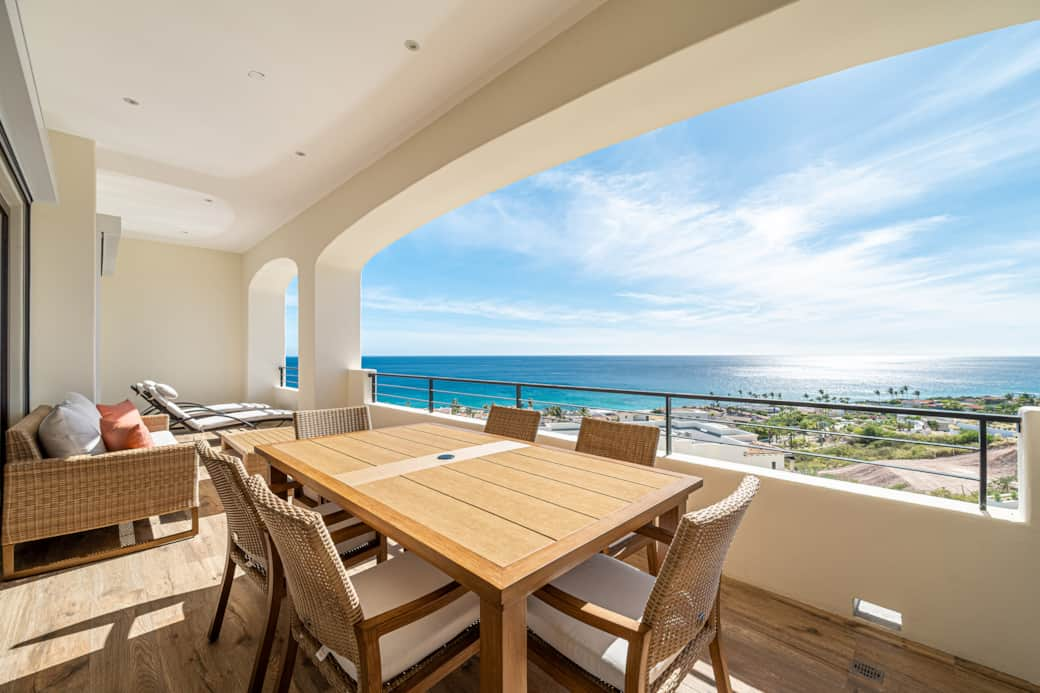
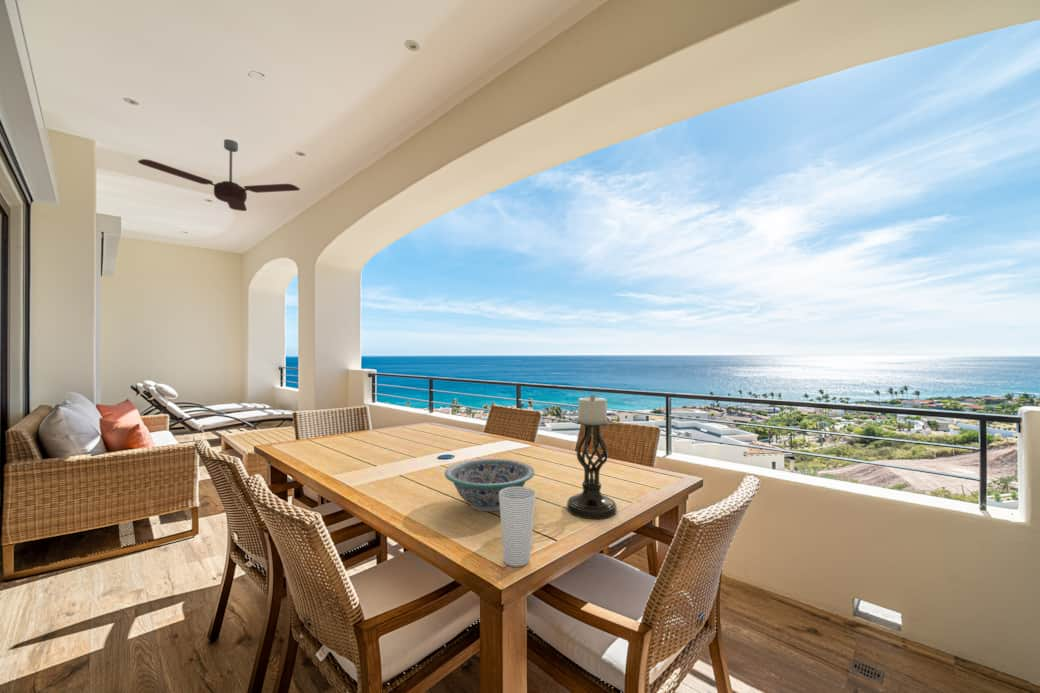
+ candle holder (593, 451)
+ decorative bowl (489, 487)
+ cup (516, 526)
+ ceiling fan (229, 173)
